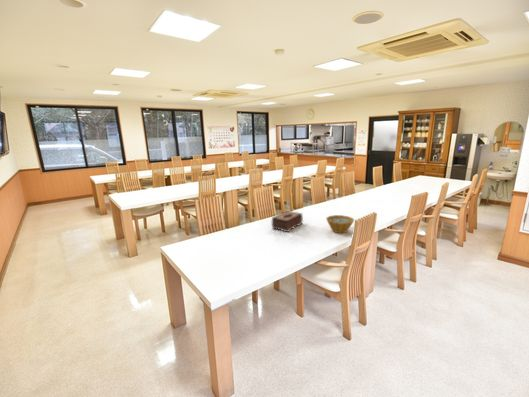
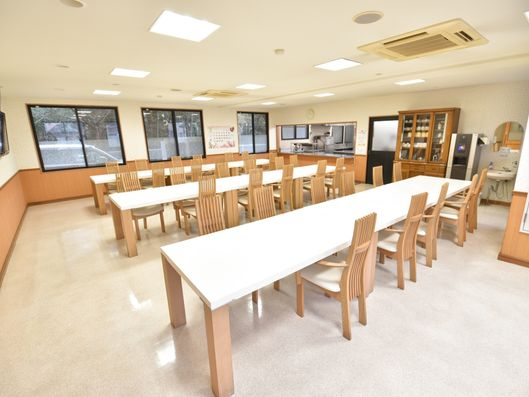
- bowl (339, 224)
- tissue box (287, 220)
